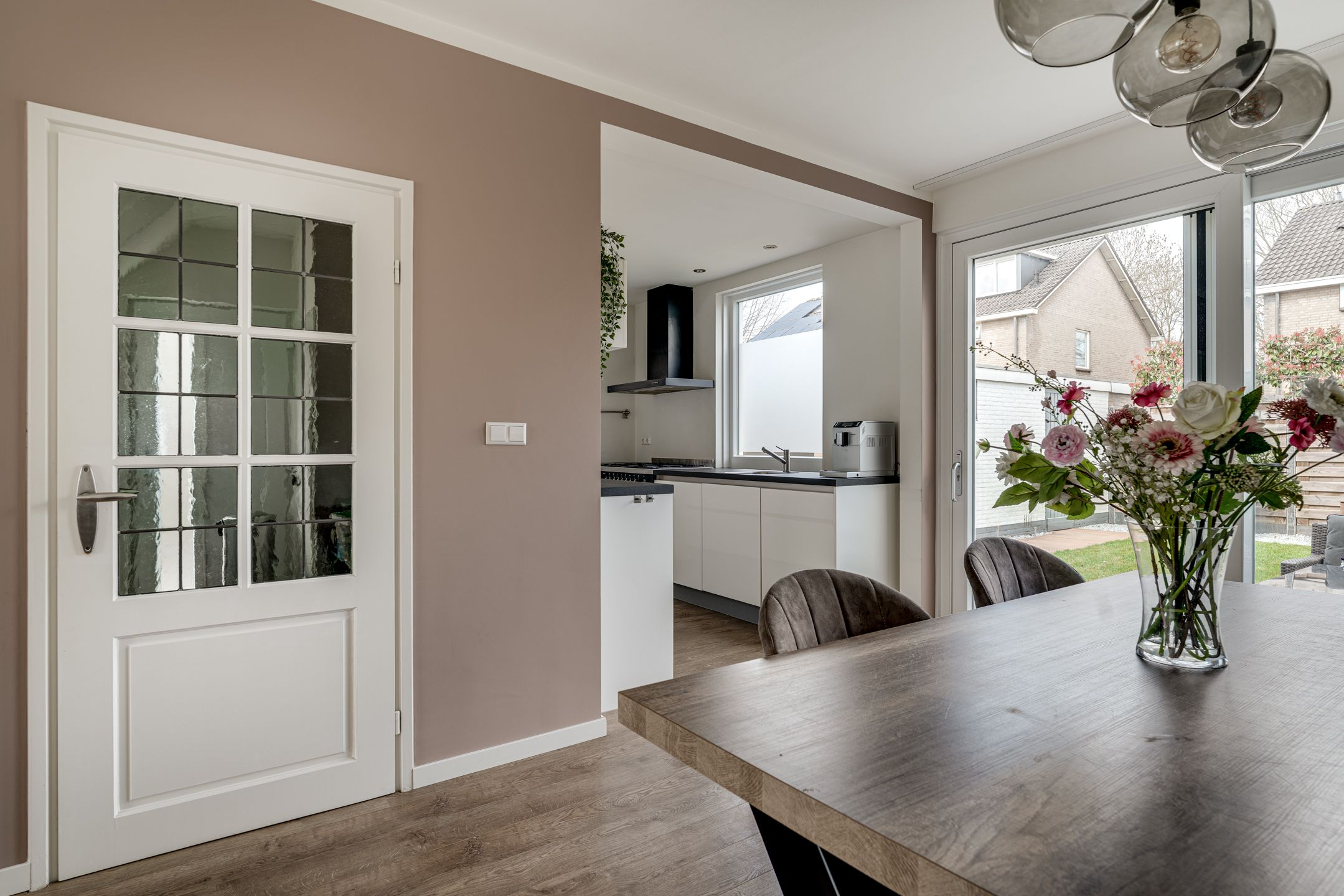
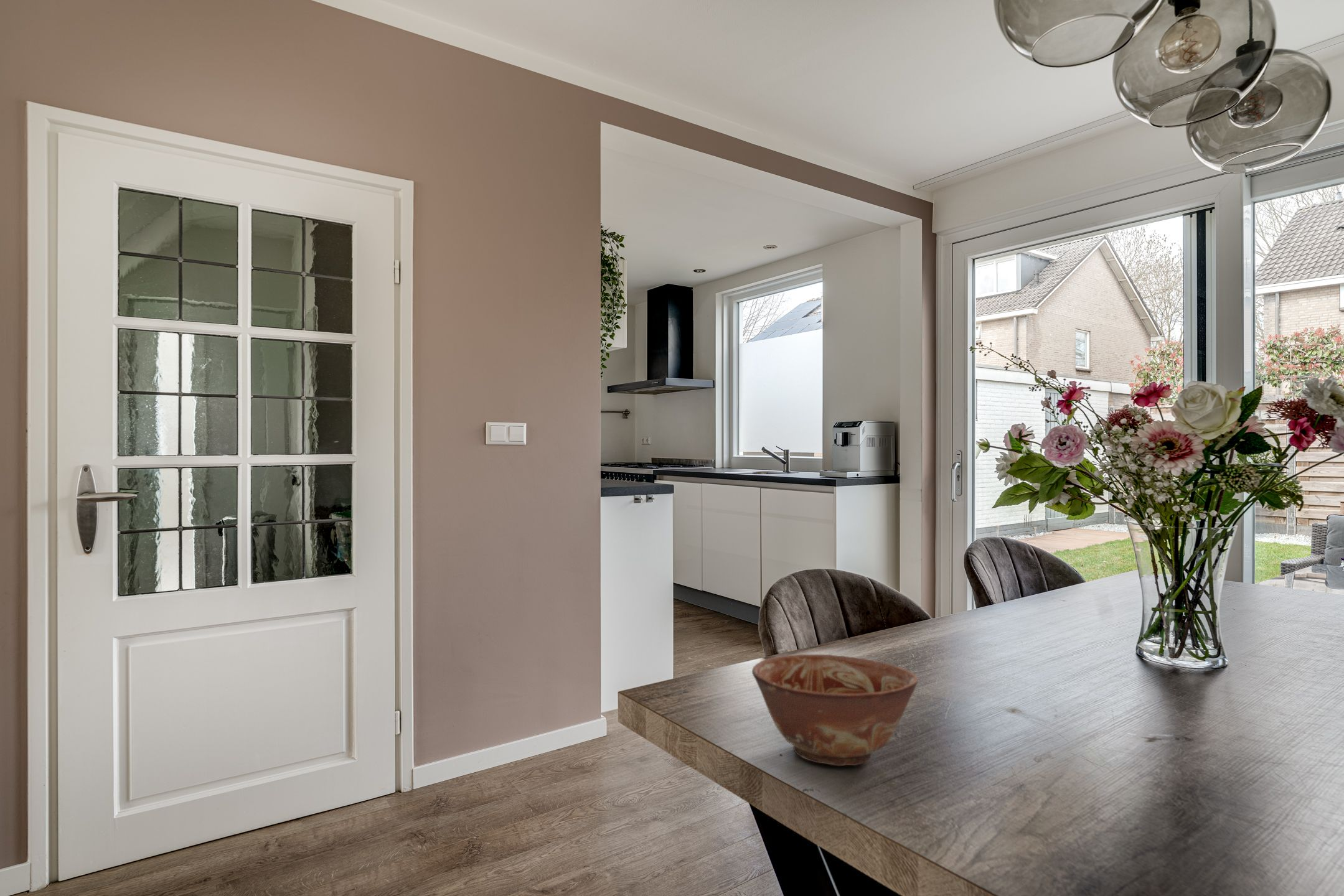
+ ceramic bowl (833, 710)
